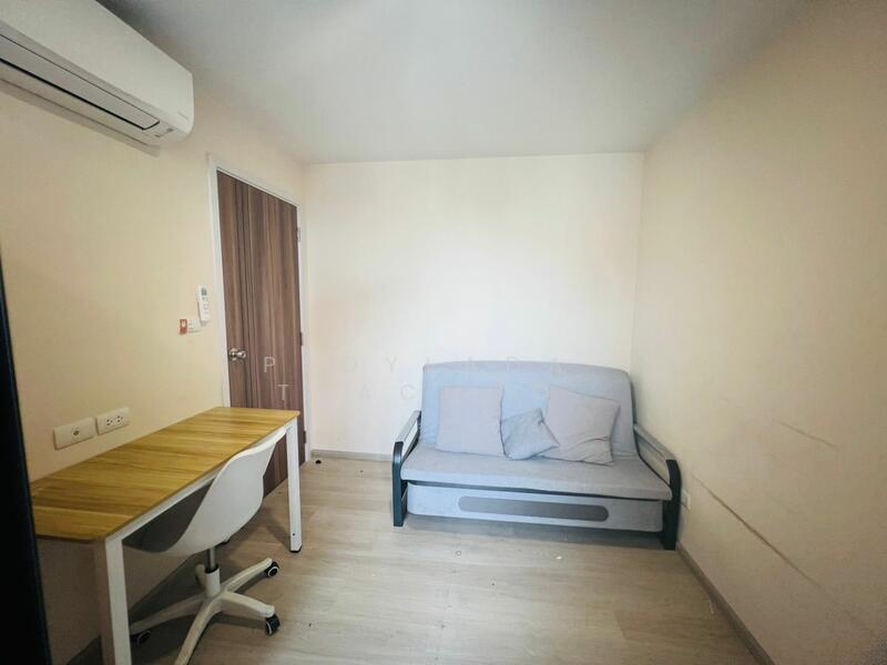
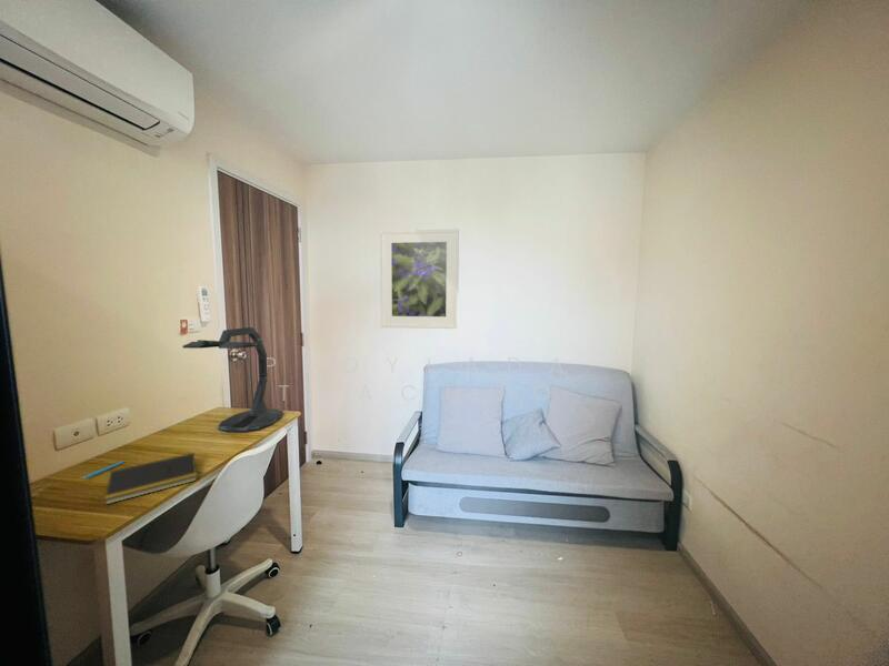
+ desk lamp (257, 386)
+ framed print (418, 280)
+ pen (106, 468)
+ notepad (154, 475)
